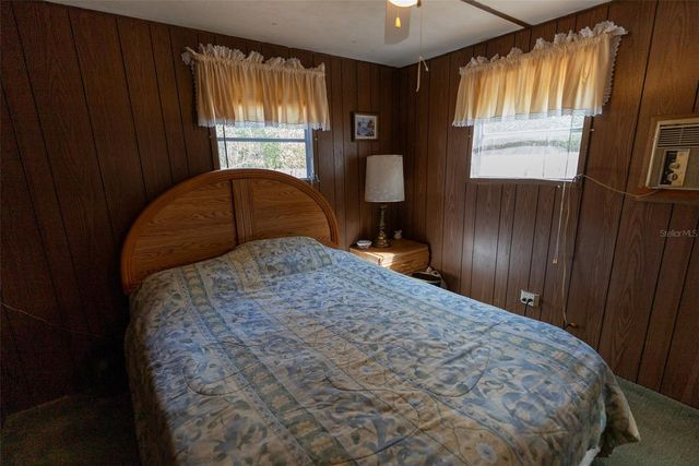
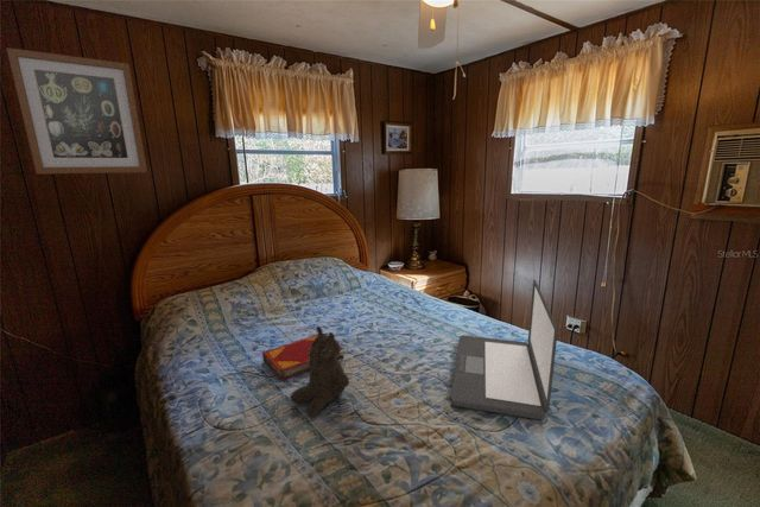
+ wall art (84, 116)
+ laptop (495, 338)
+ hardback book (303, 354)
+ teddy bear (317, 367)
